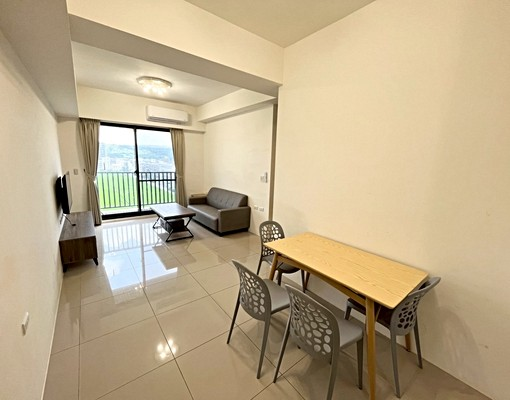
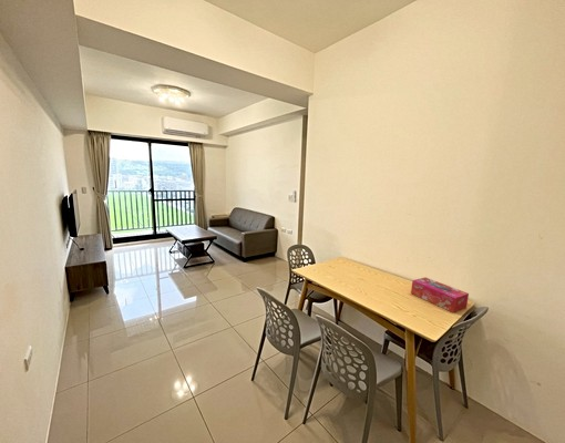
+ tissue box (438, 292)
